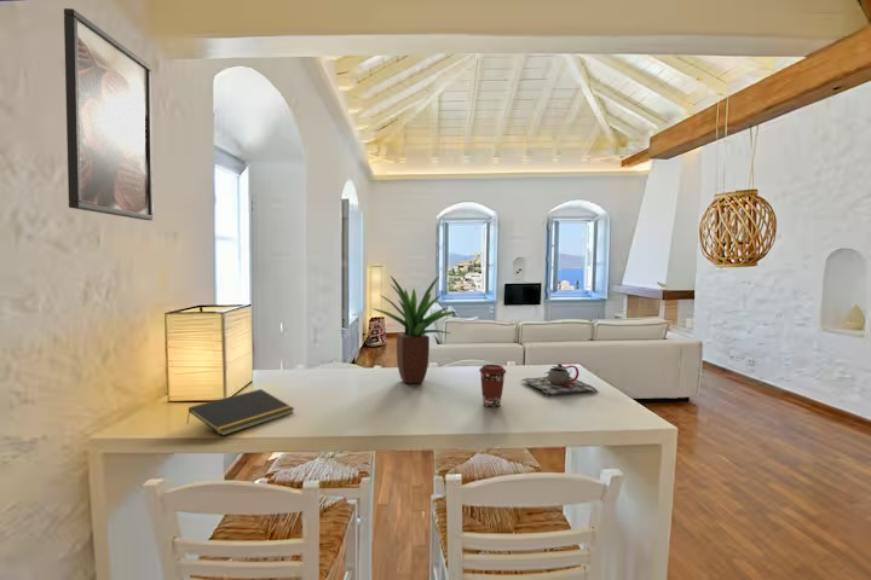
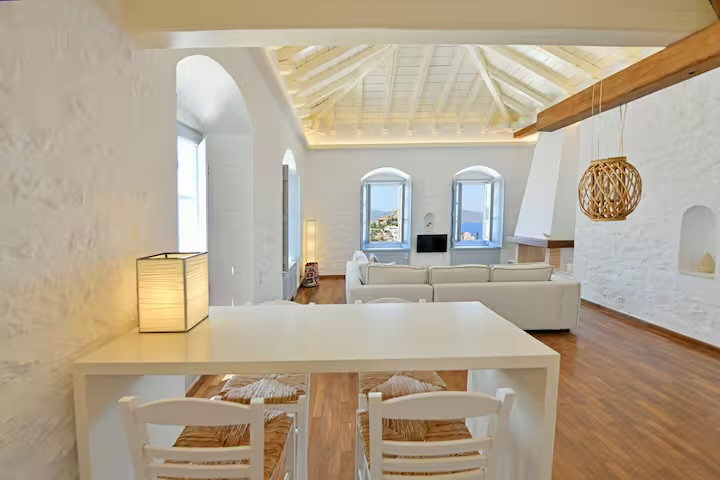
- potted plant (420, 329)
- teapot (558, 375)
- notepad (243, 410)
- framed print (114, 128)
- coffee cup (491, 385)
